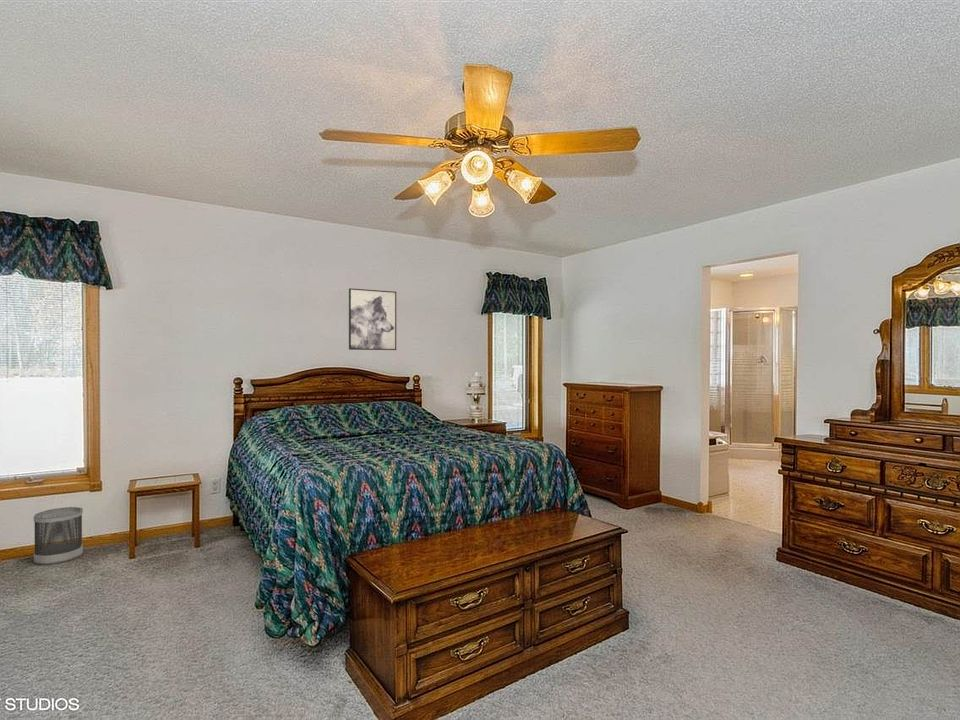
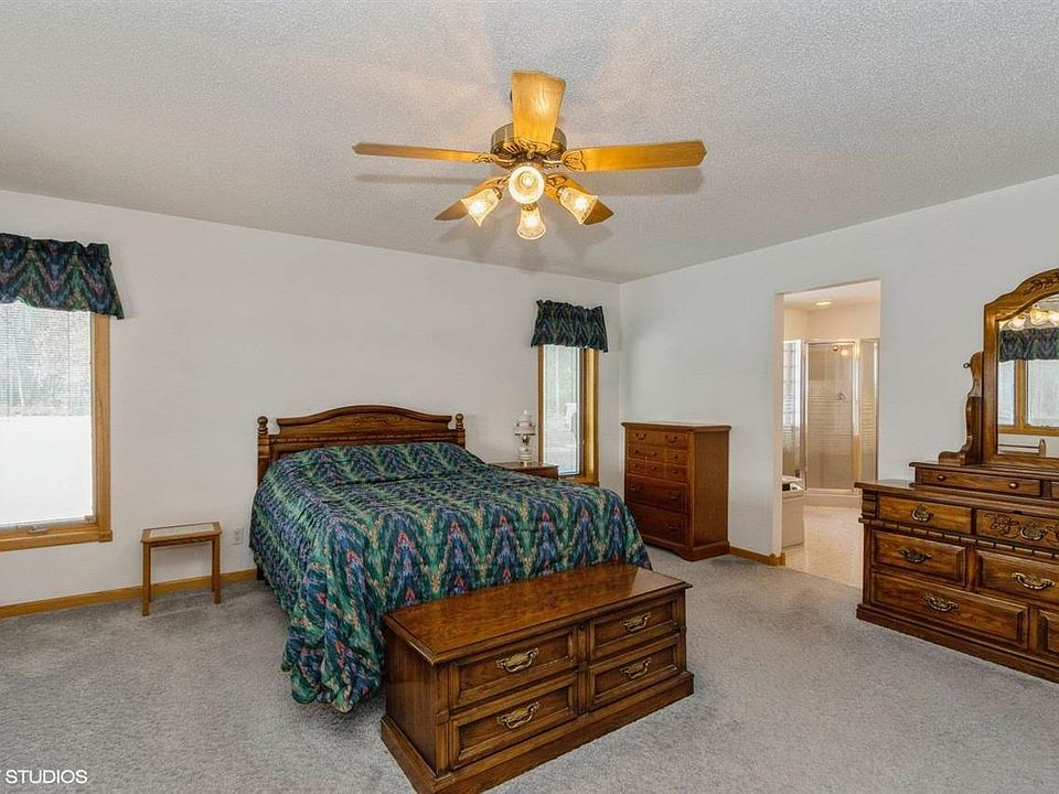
- wastebasket (58, 534)
- wall art (373, 320)
